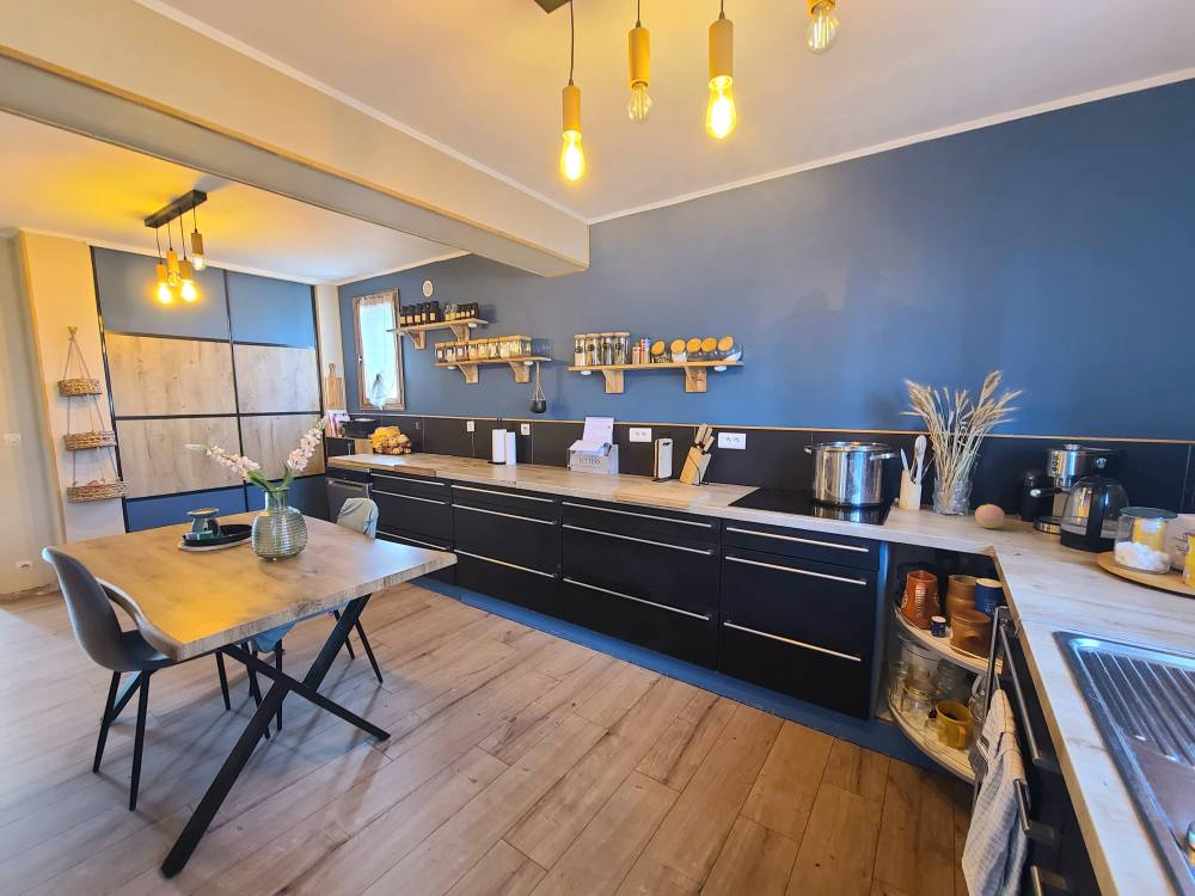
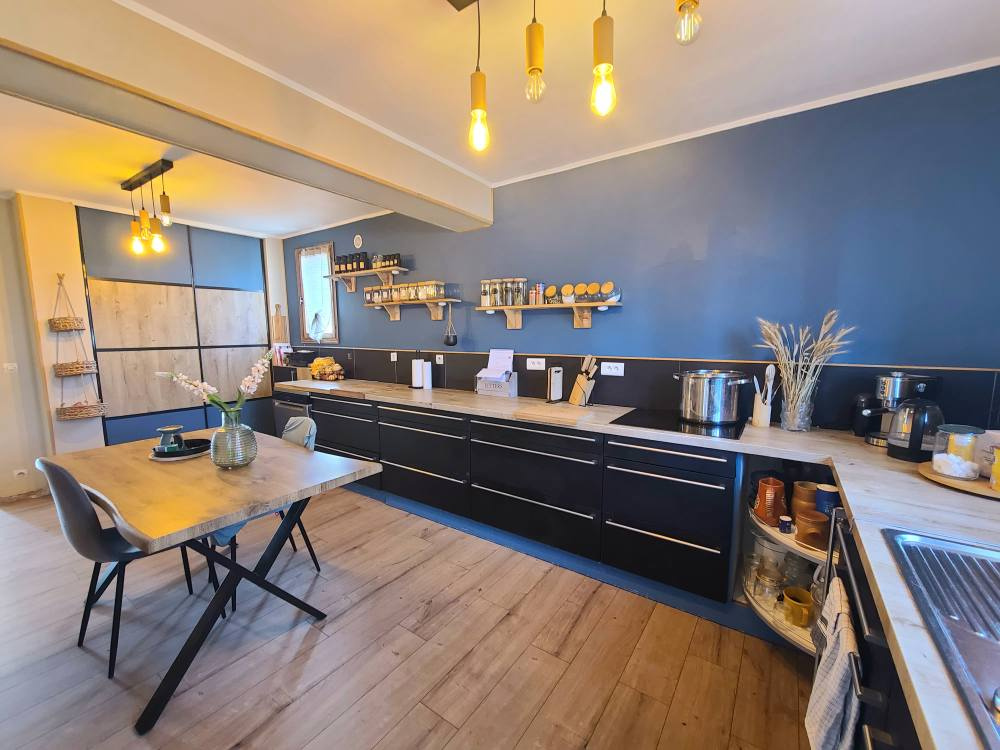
- apple (989, 515)
